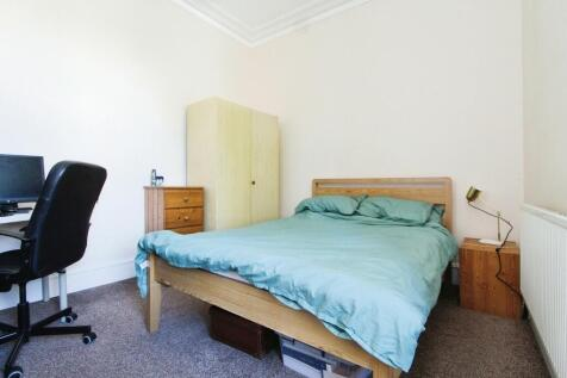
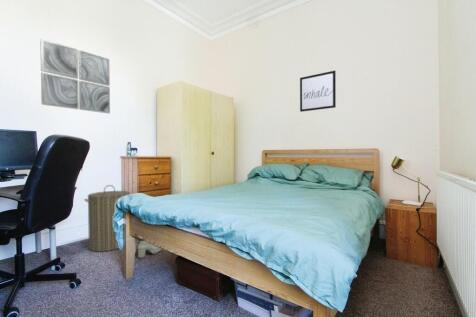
+ wall art (317, 92)
+ laundry hamper (109, 215)
+ wall art (79, 79)
+ boots (144, 241)
